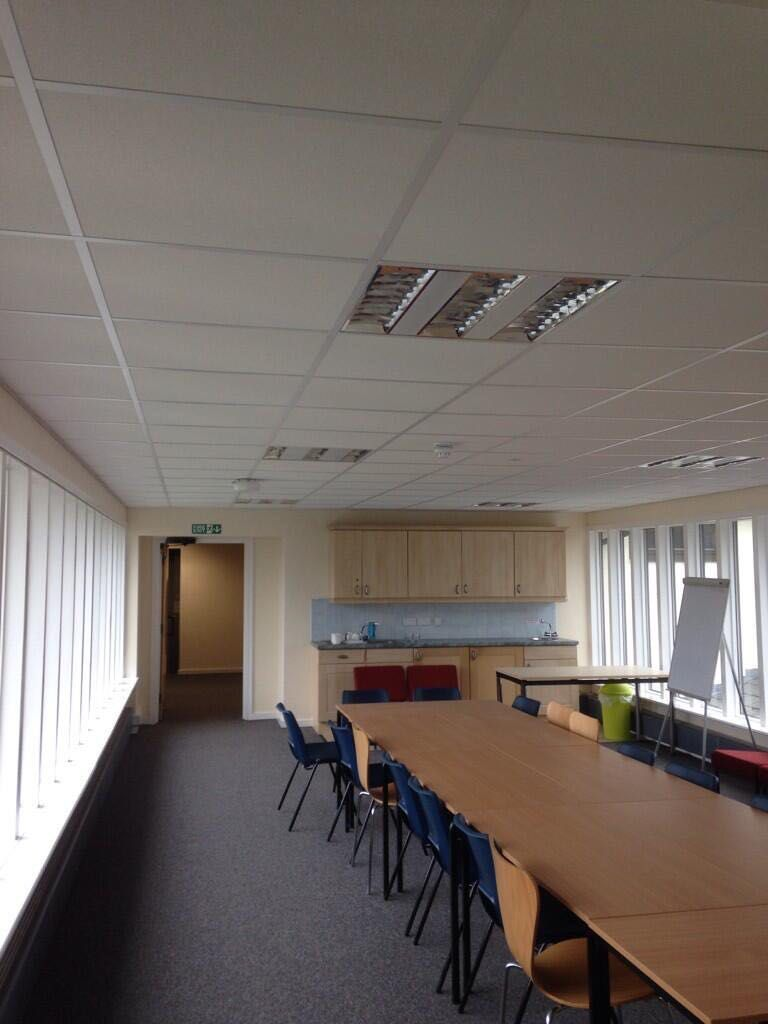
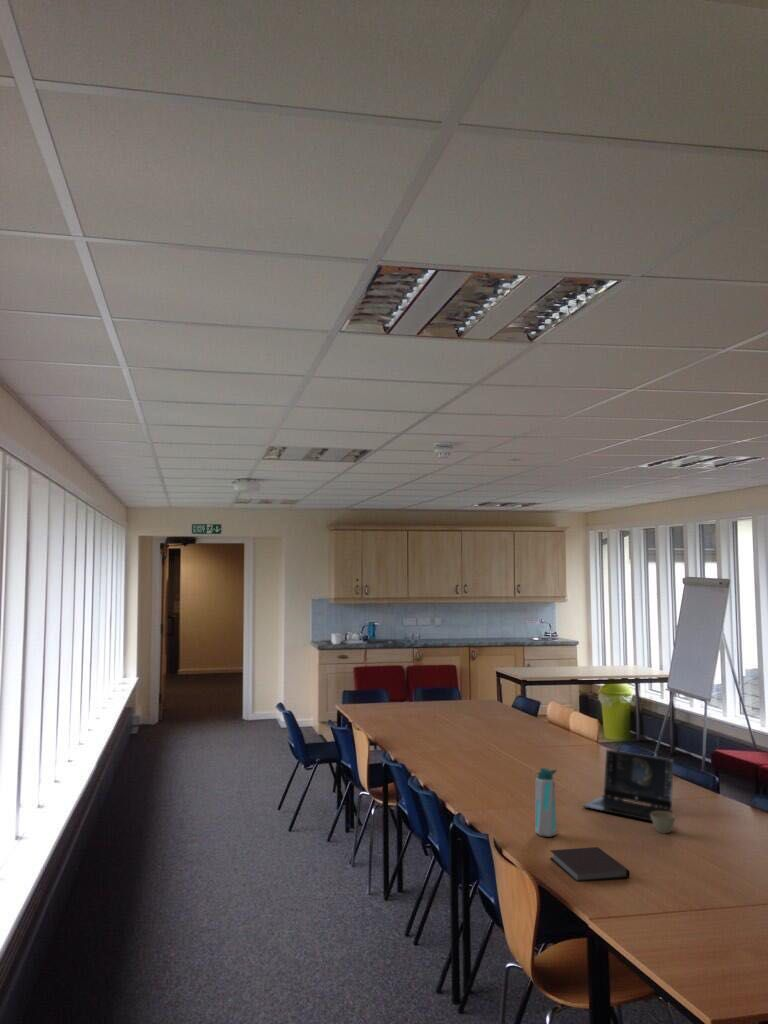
+ flower pot (663, 823)
+ laptop (627, 784)
+ water bottle (546, 801)
+ notebook (588, 863)
